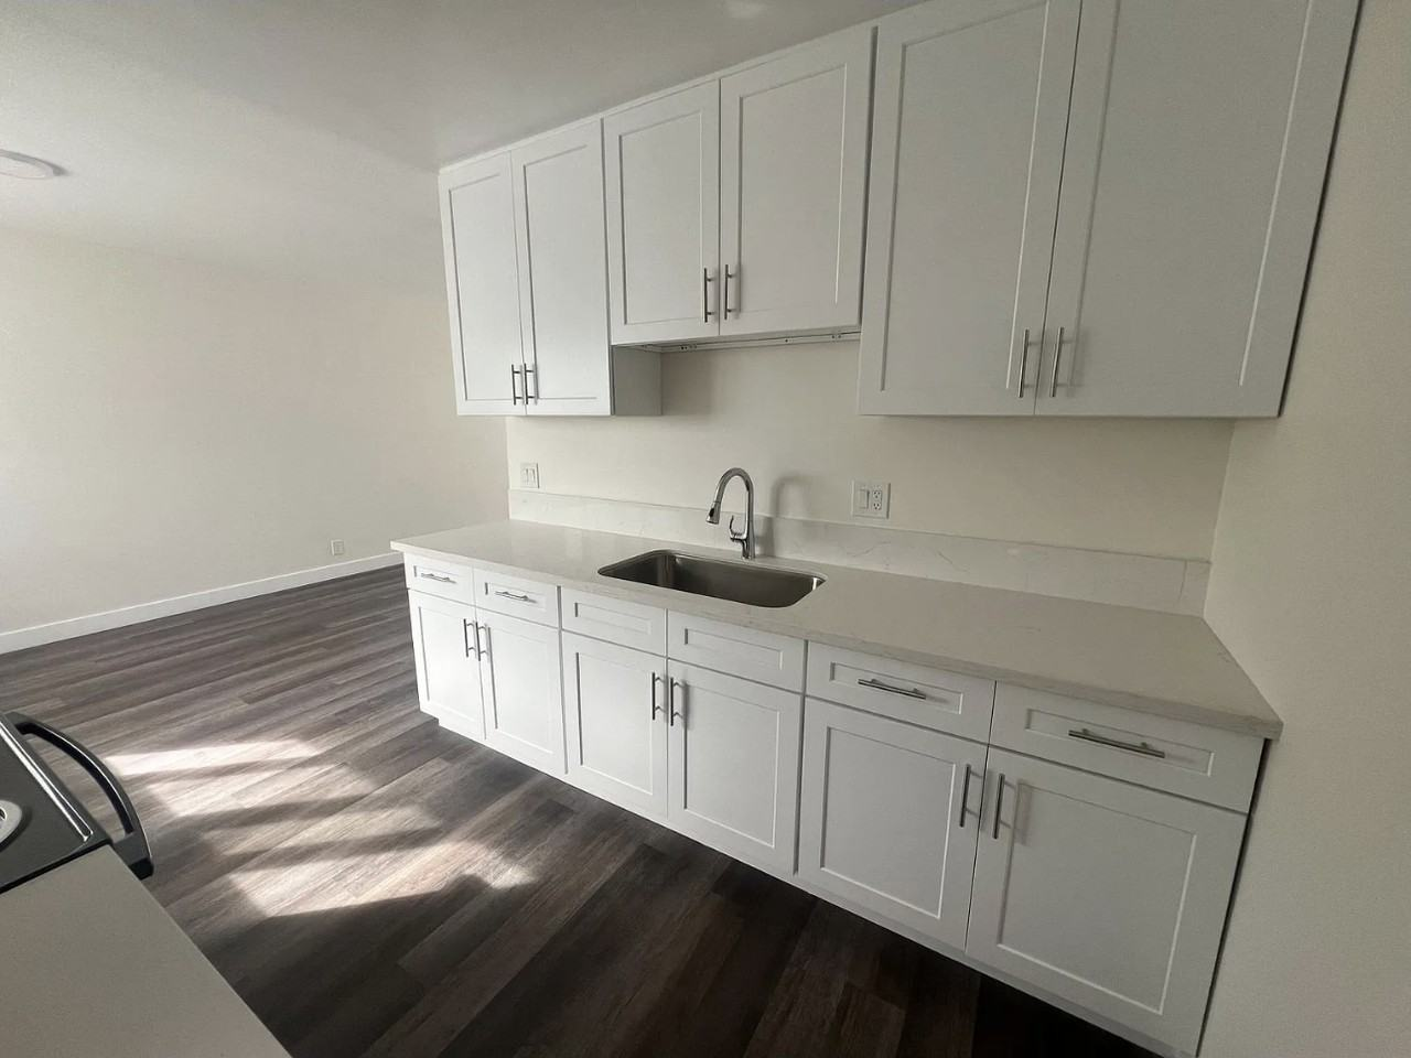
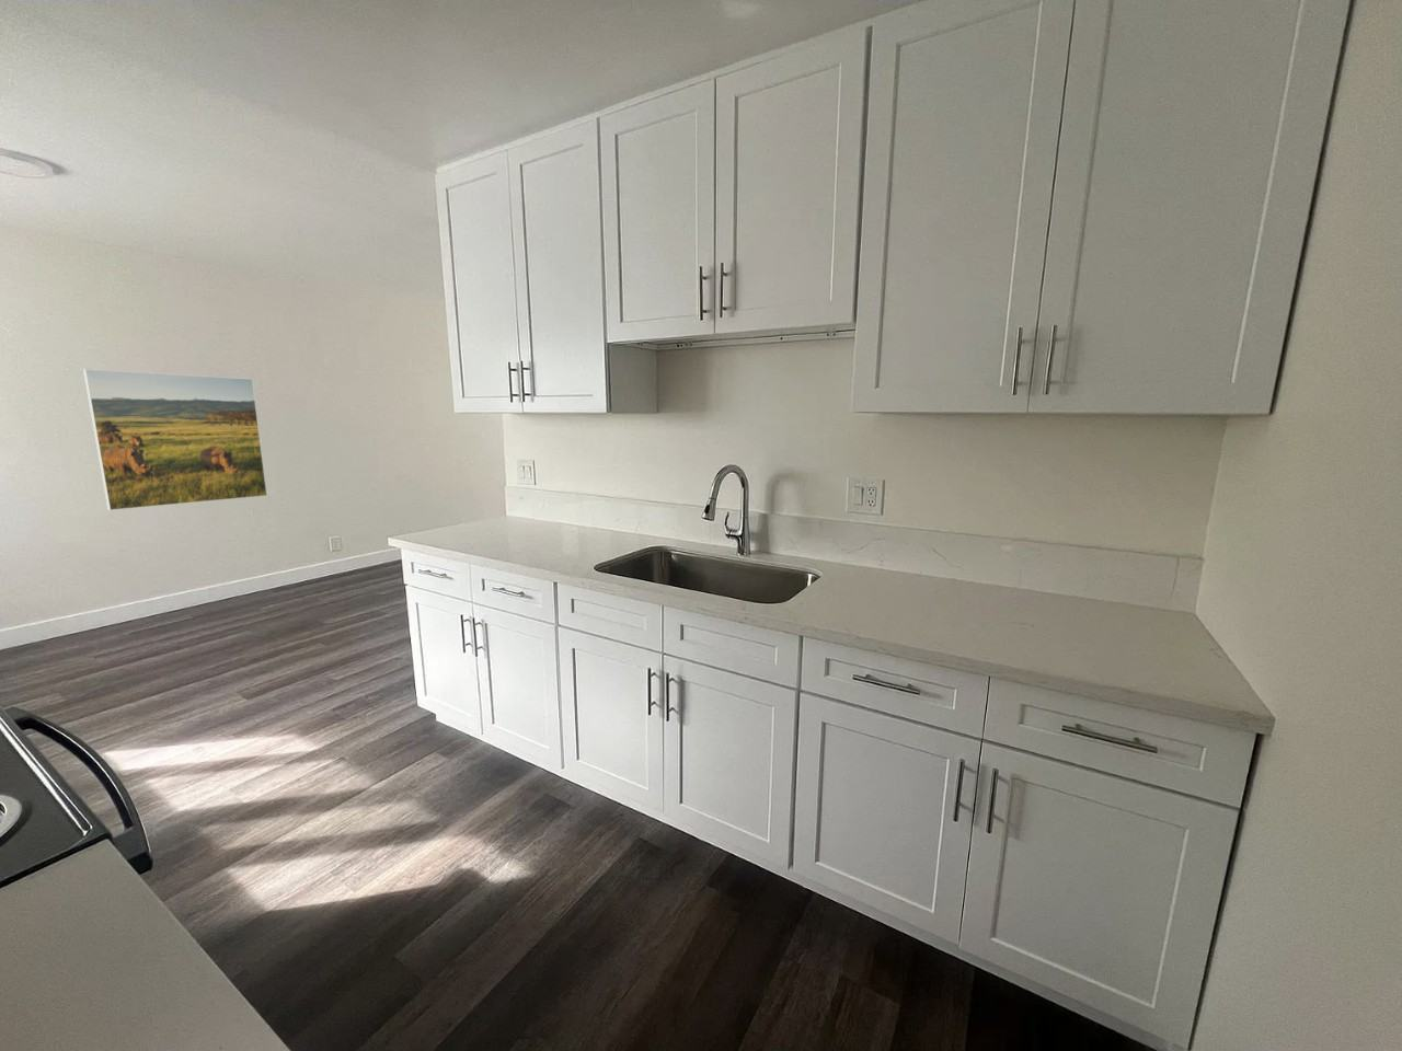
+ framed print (185, 439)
